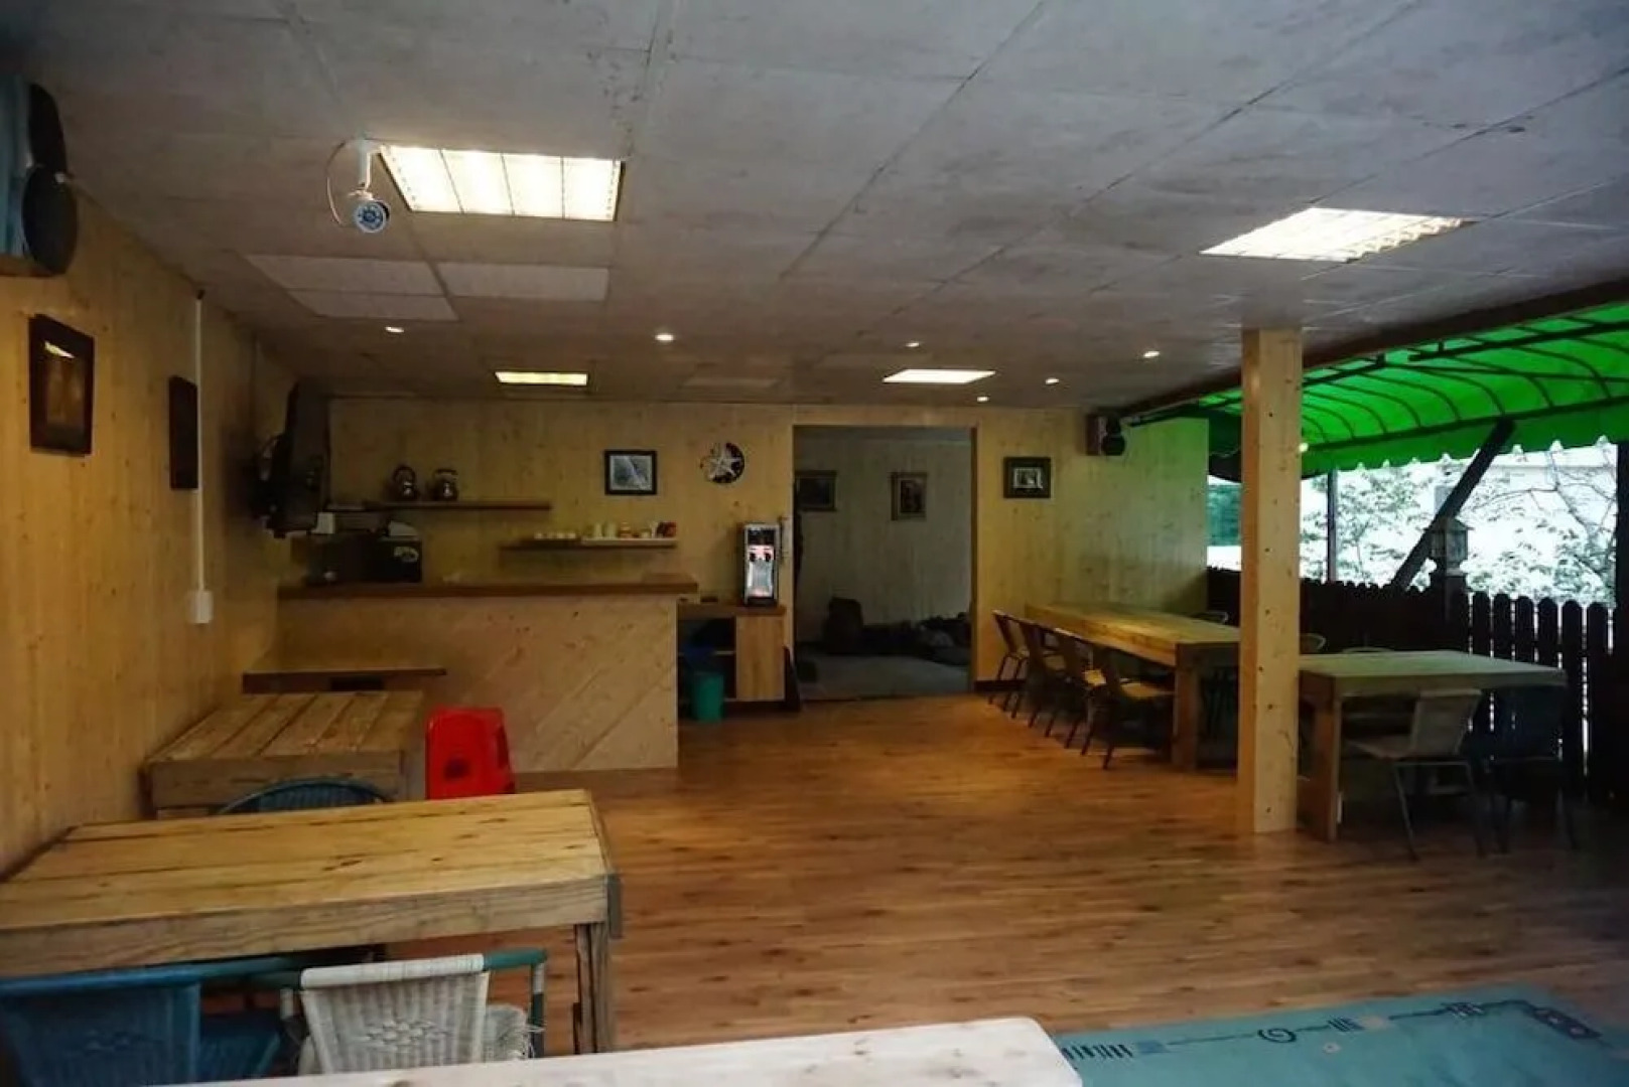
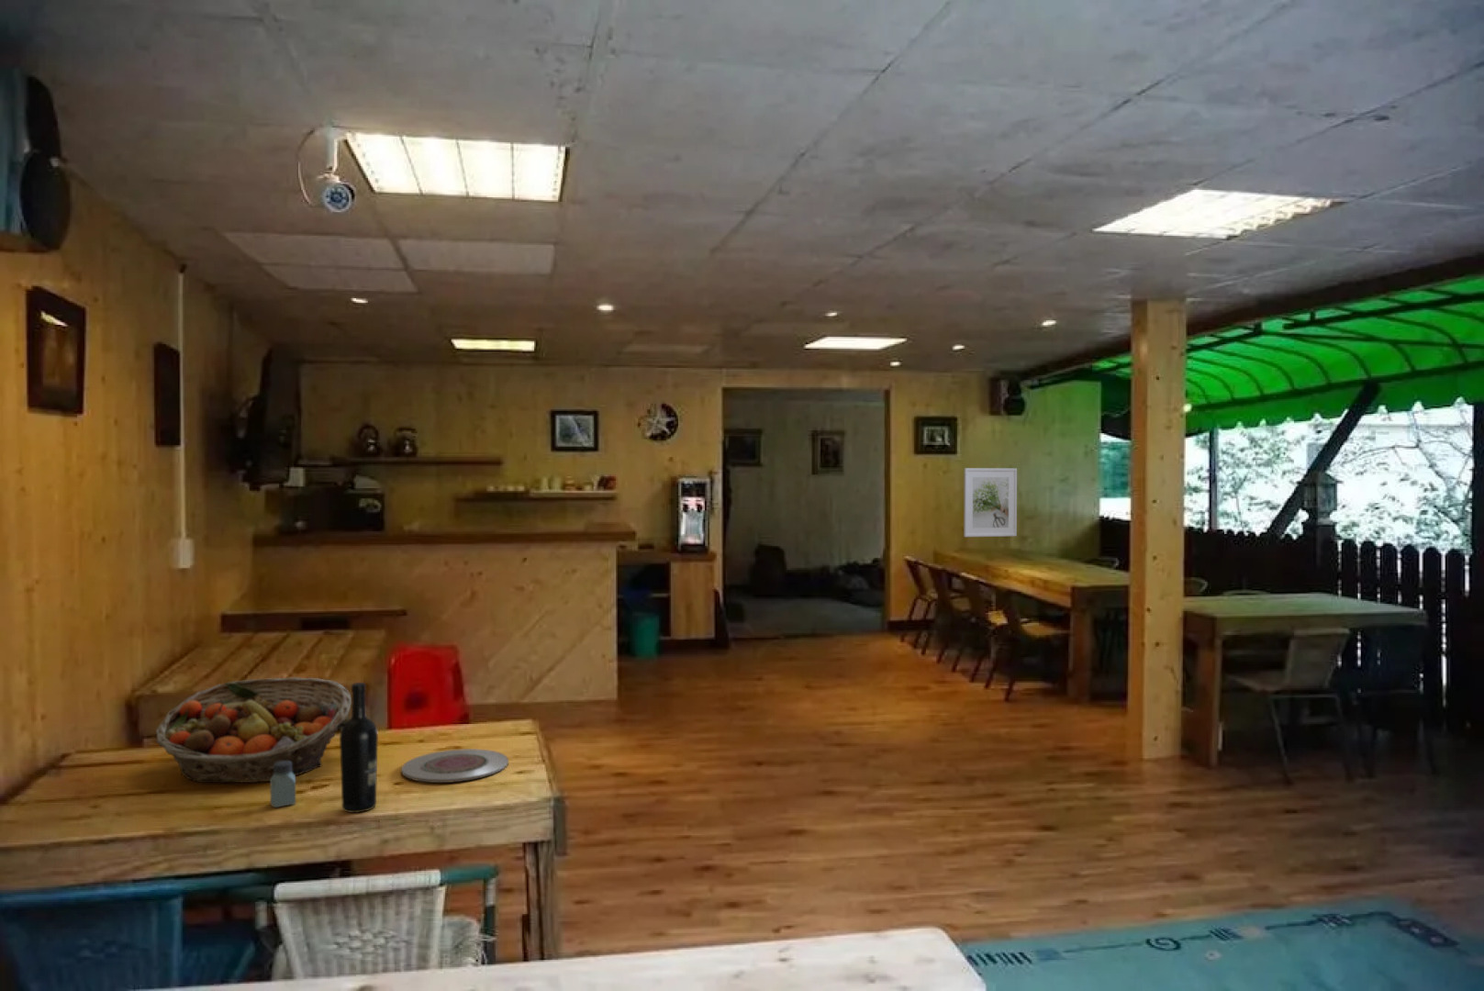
+ wine bottle (359, 745)
+ plate (456, 763)
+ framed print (990, 502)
+ fruit basket (257, 729)
+ saltshaker (283, 783)
